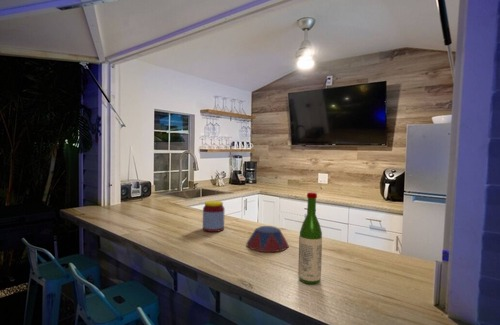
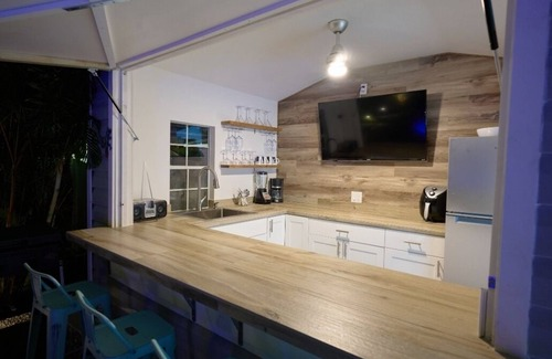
- wine bottle (310, 236)
- jar (213, 215)
- bowl (267, 236)
